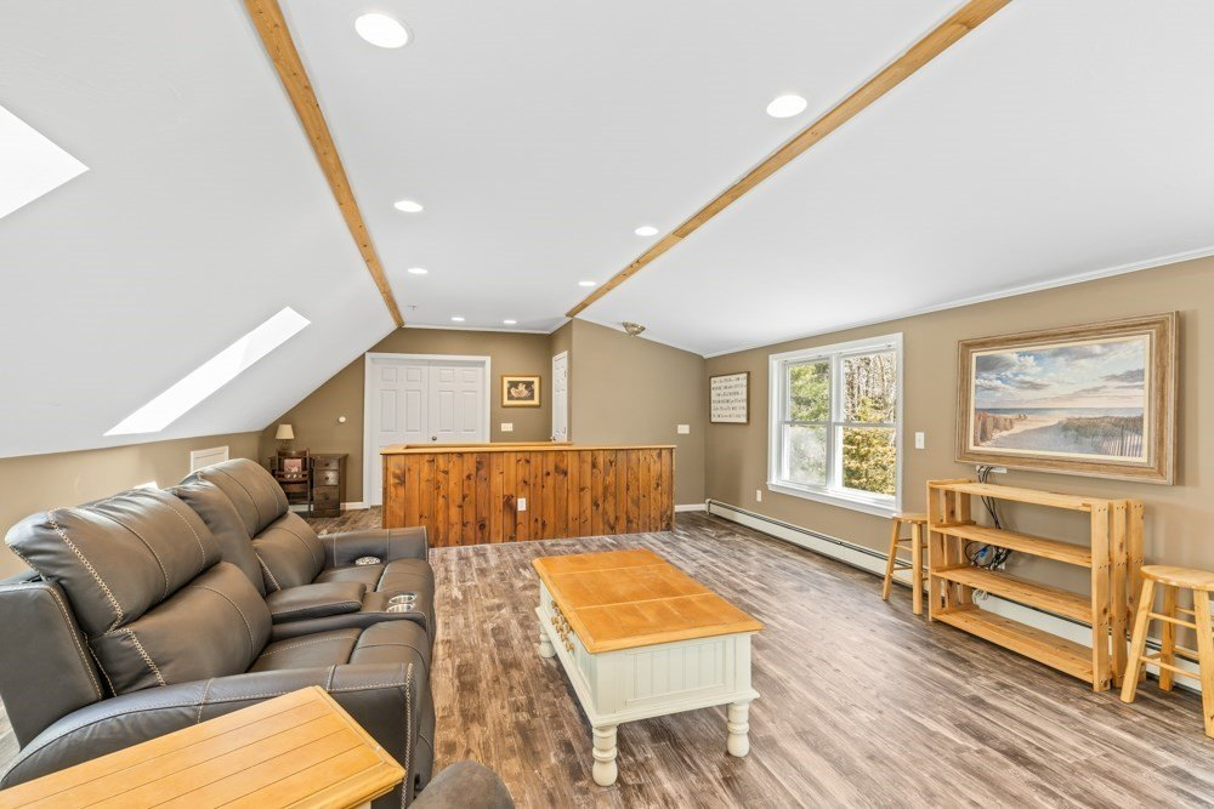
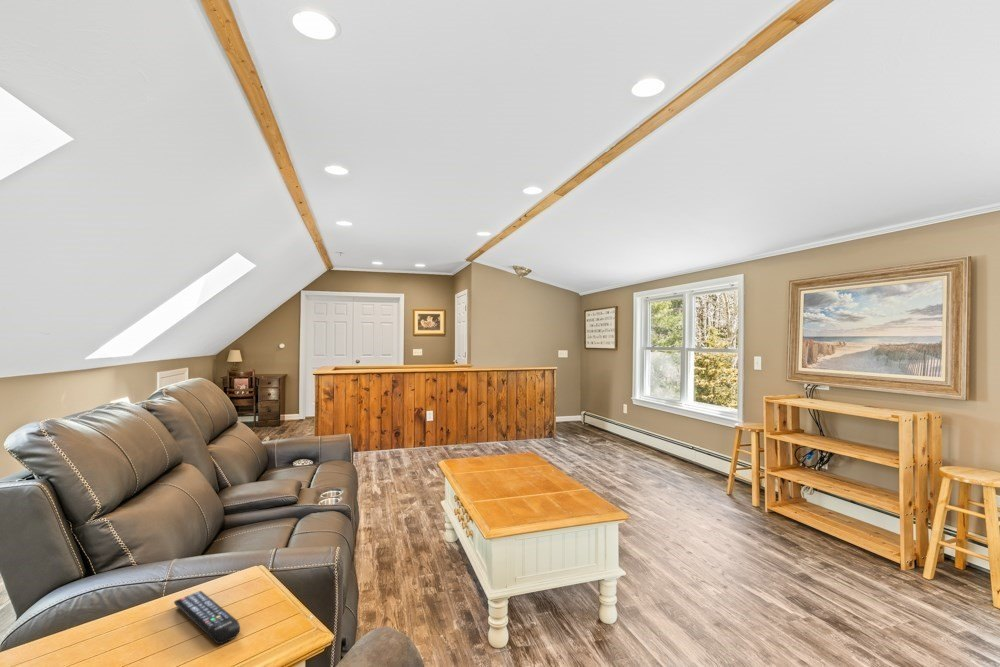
+ remote control (205, 614)
